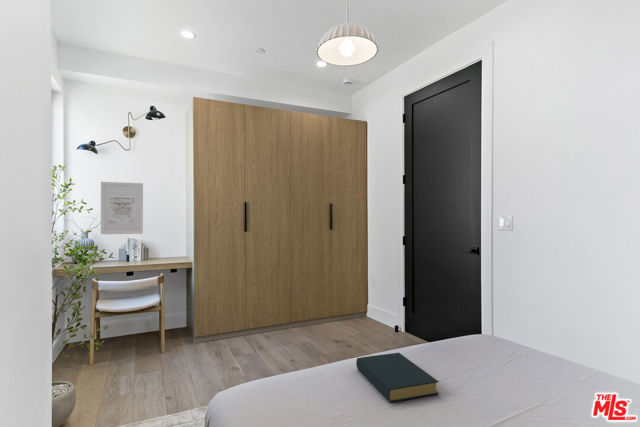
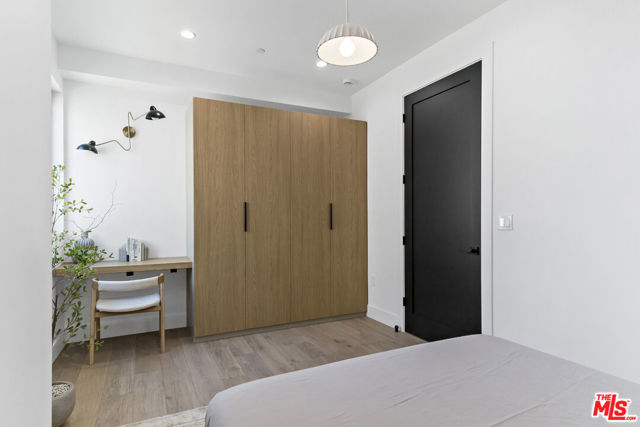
- hardback book (394, 374)
- wall art (122, 208)
